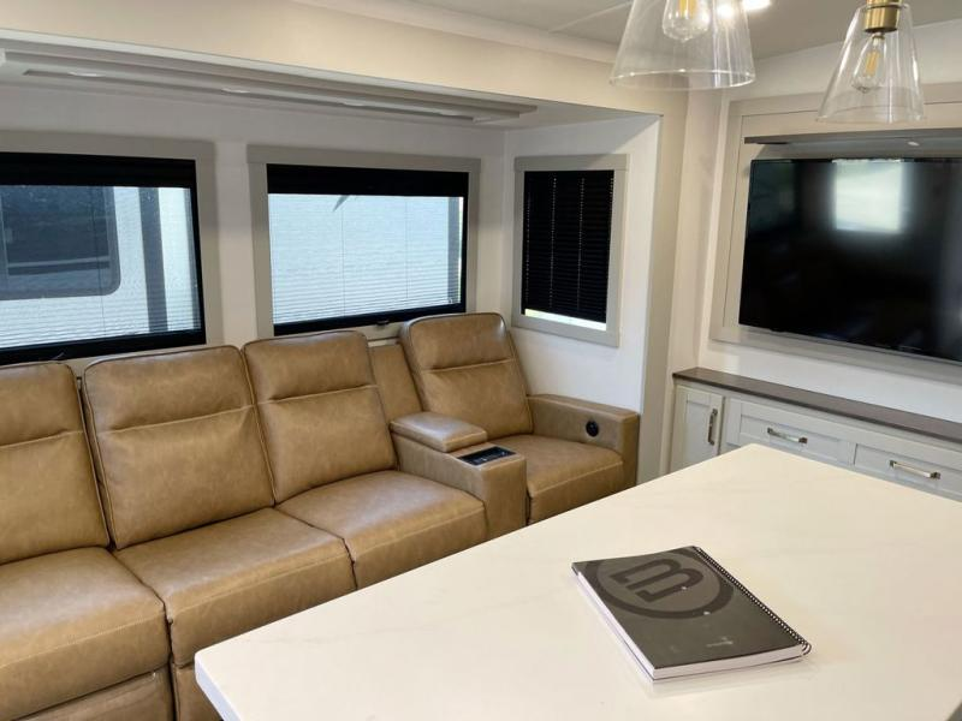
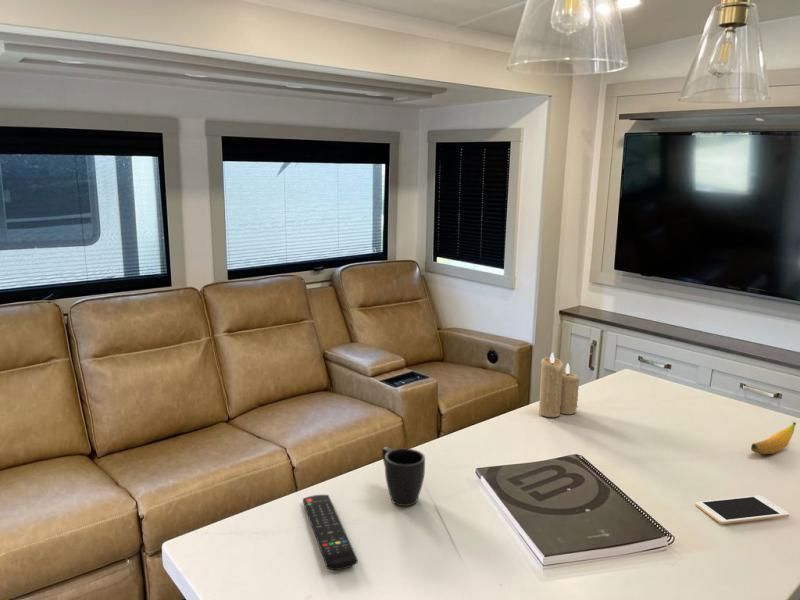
+ candle (559, 382)
+ mug (399, 474)
+ remote control (327, 528)
+ banana (774, 439)
+ cell phone (741, 509)
